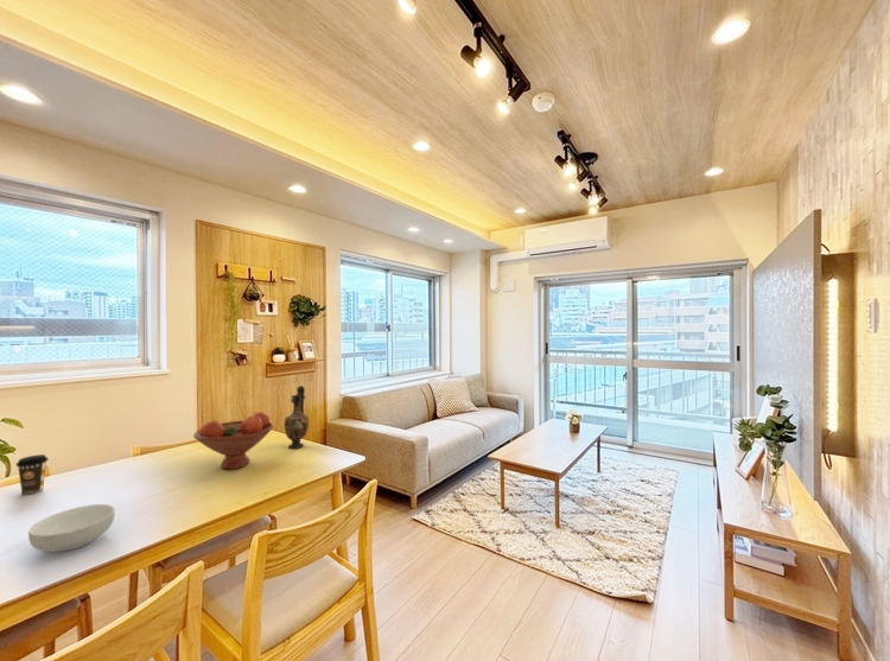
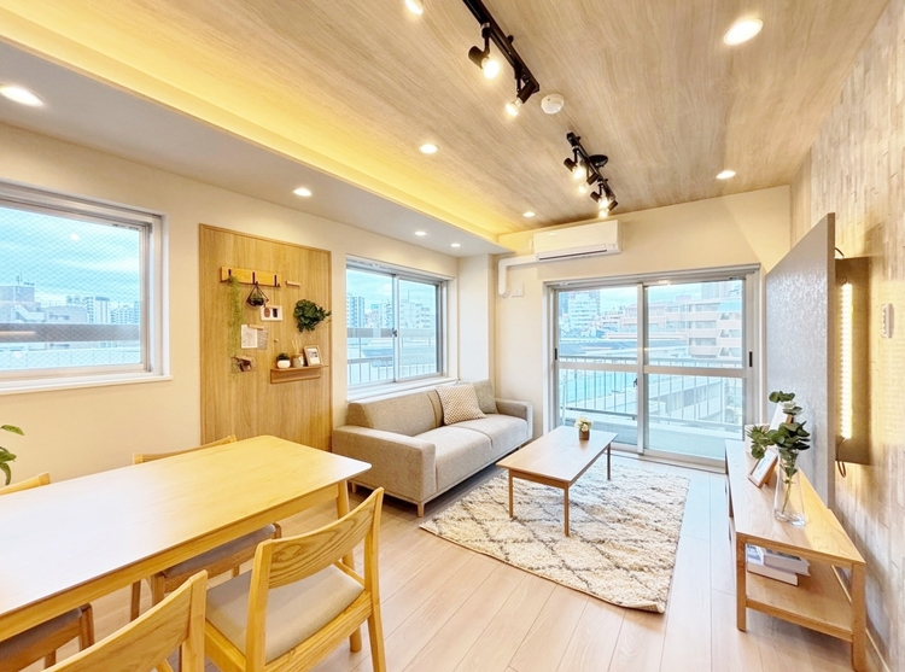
- coffee cup (32, 473)
- cereal bowl (74, 530)
- vase (297, 415)
- fruit bowl (235, 439)
